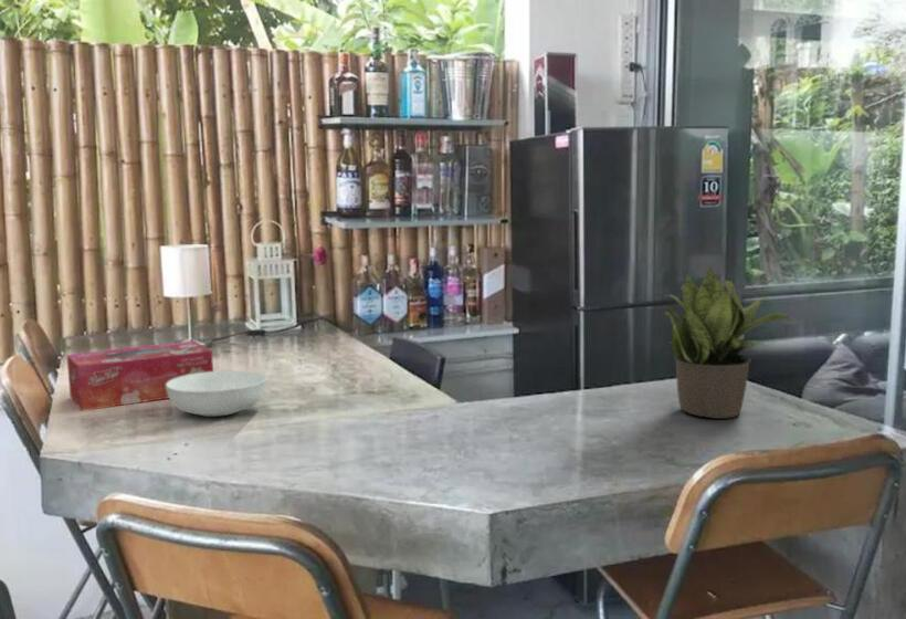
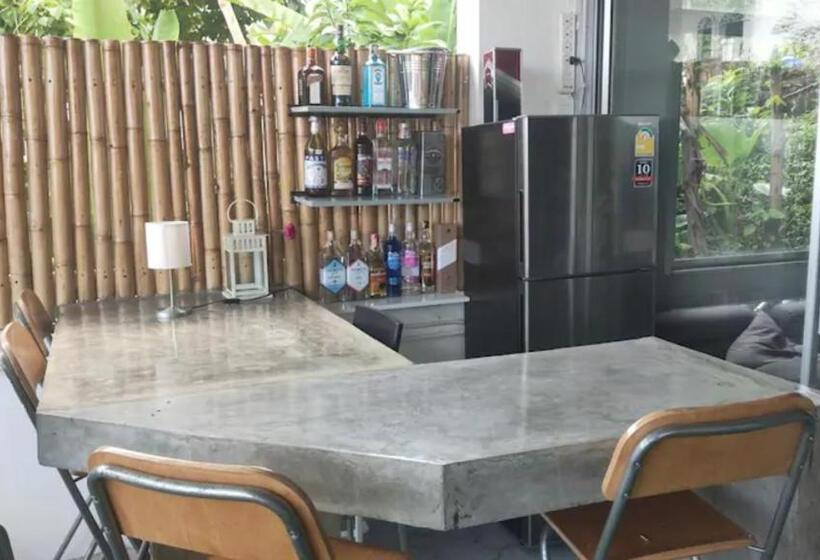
- potted plant (725, 337)
- tissue box (140, 373)
- serving bowl (218, 395)
